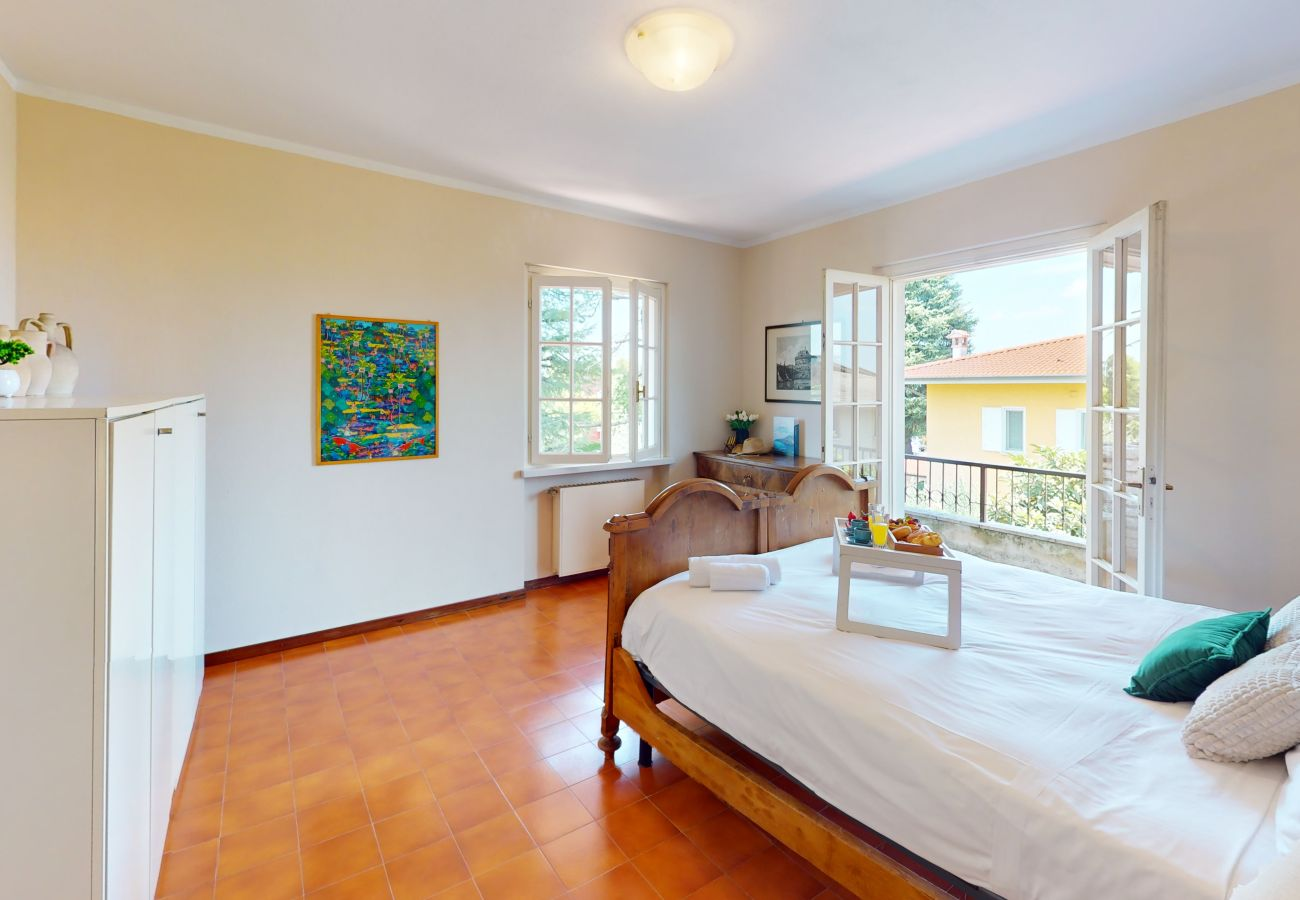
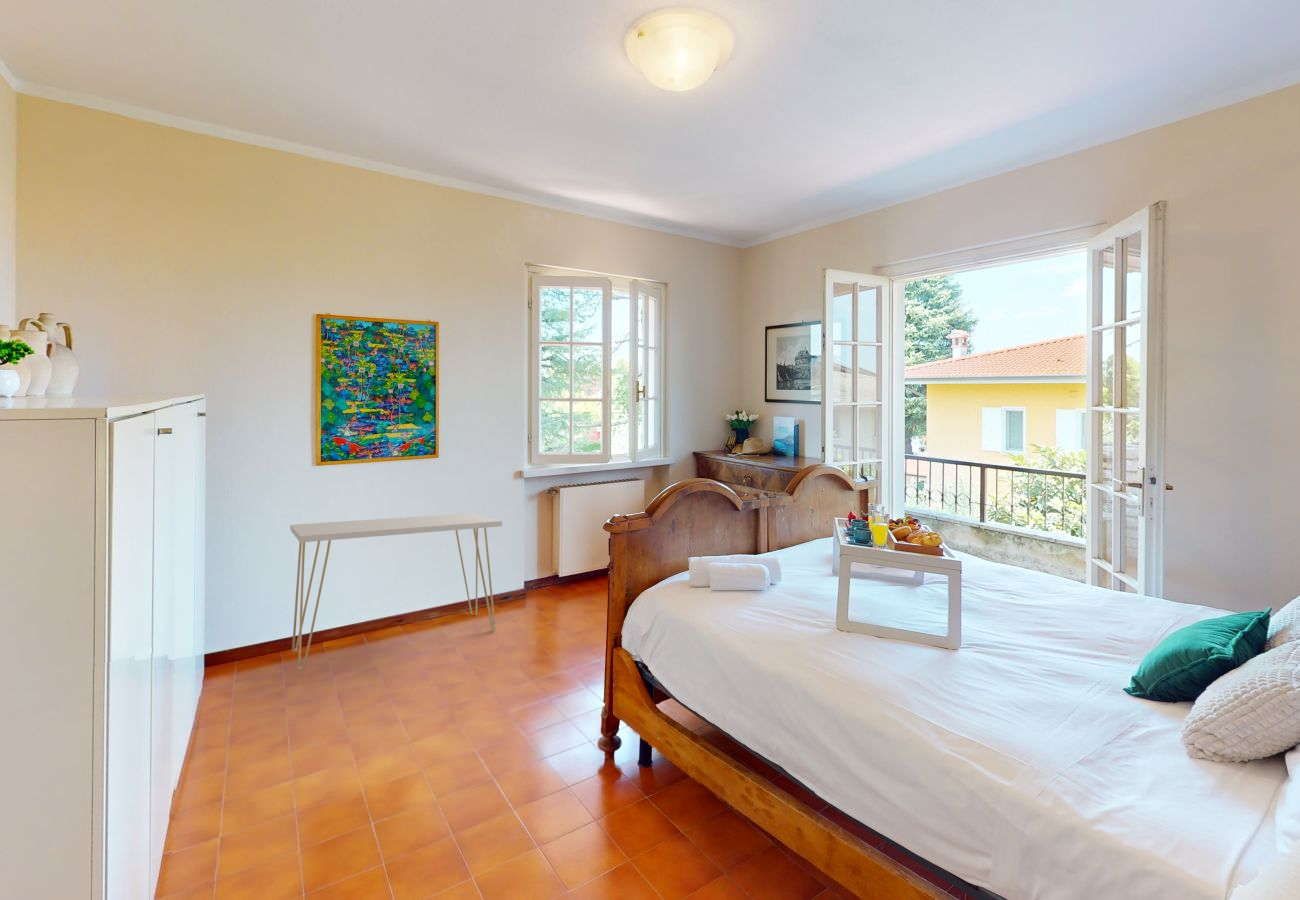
+ console table (399, 534)
